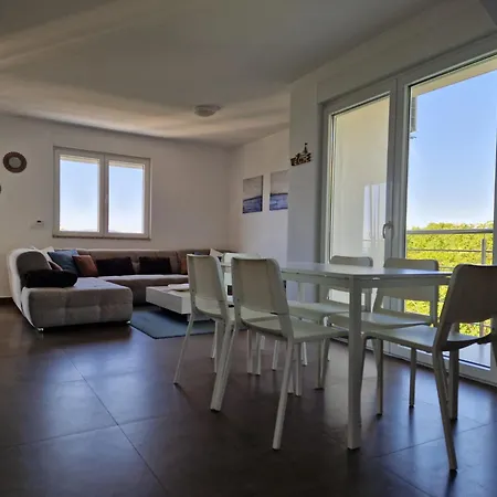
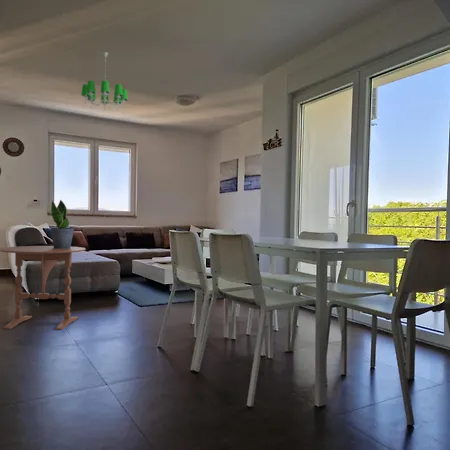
+ table (42, 285)
+ chandelier (104, 79)
+ potted plant (62, 223)
